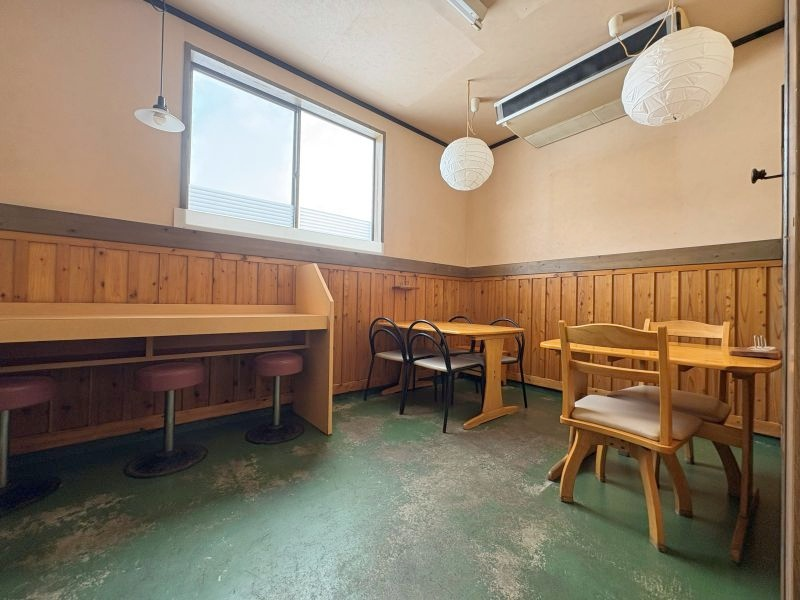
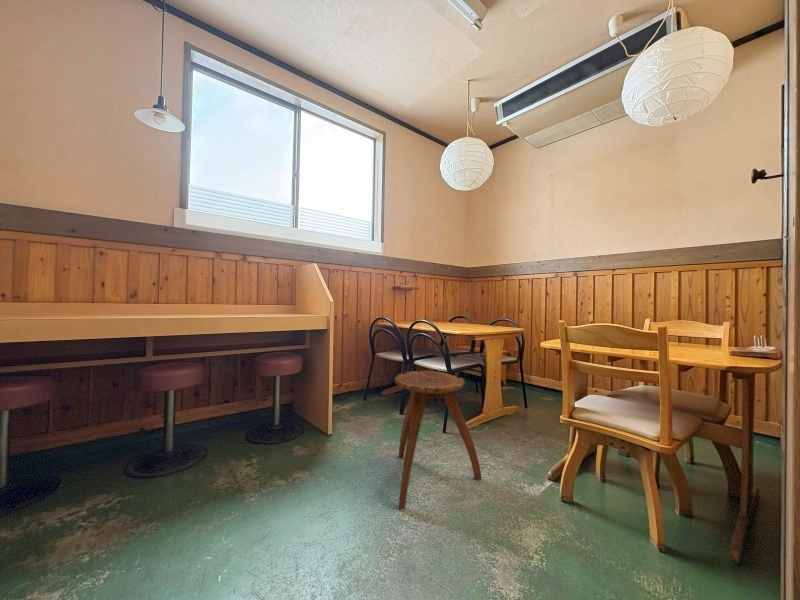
+ stool (418, 429)
